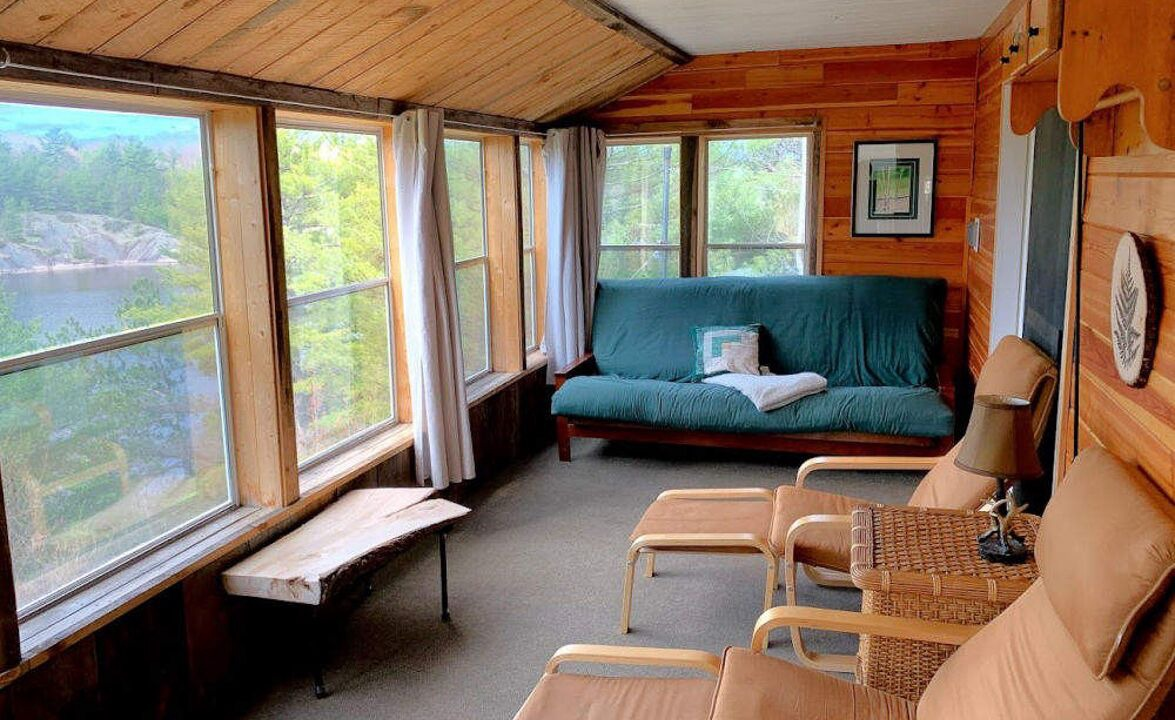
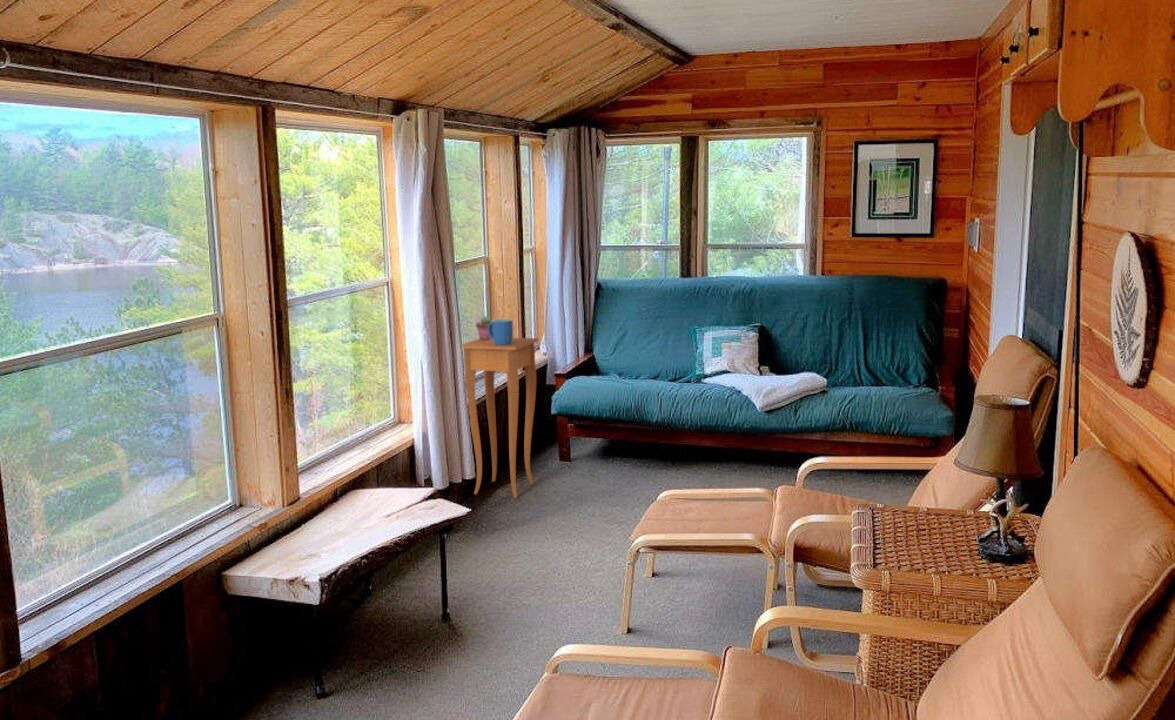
+ mug (500, 331)
+ potted succulent (485, 327)
+ side table (495, 416)
